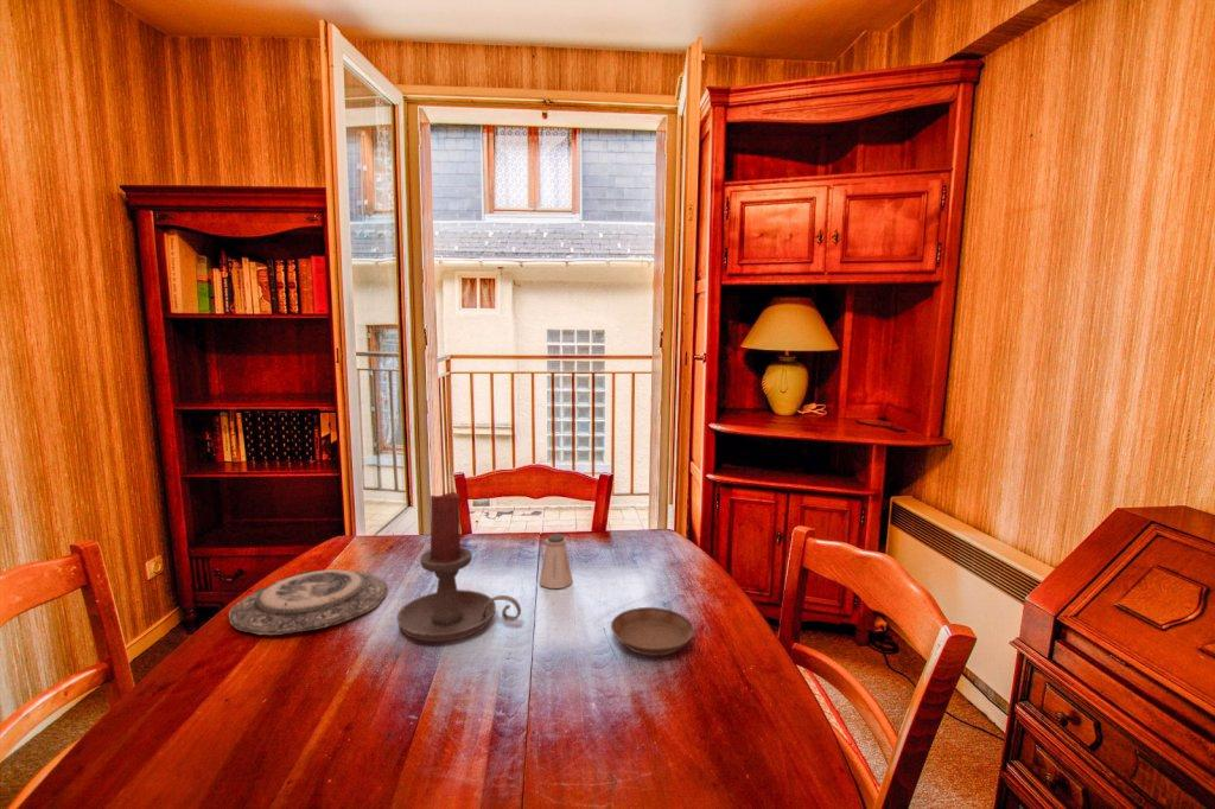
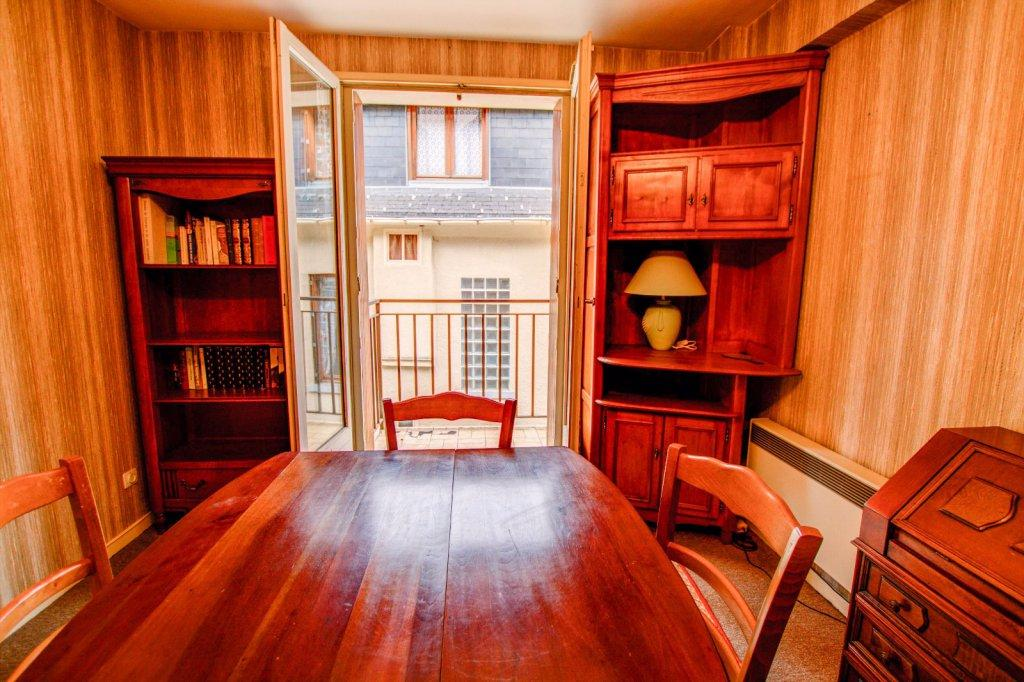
- plate (313, 592)
- candle holder (459, 558)
- saltshaker (555, 559)
- saucer (651, 632)
